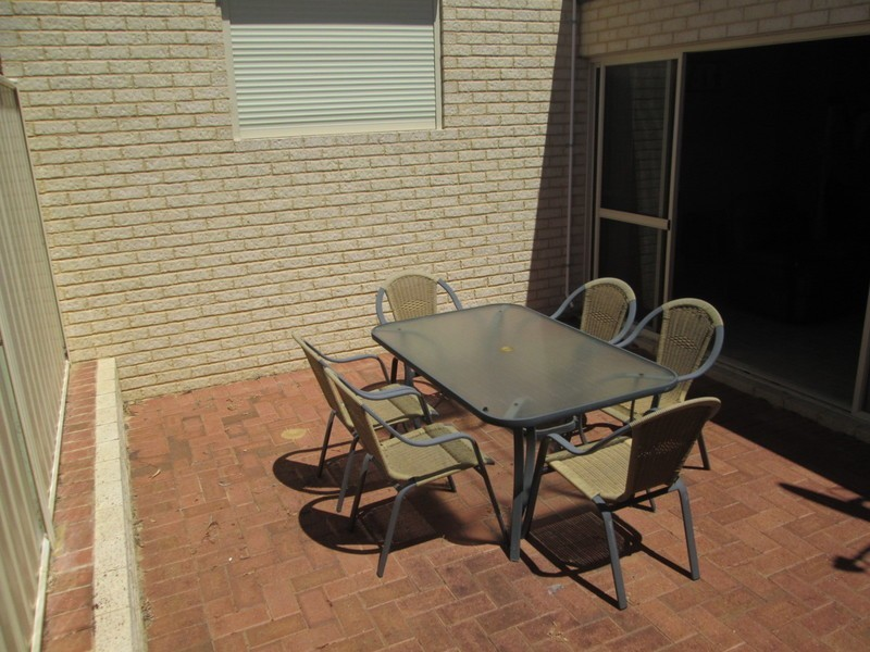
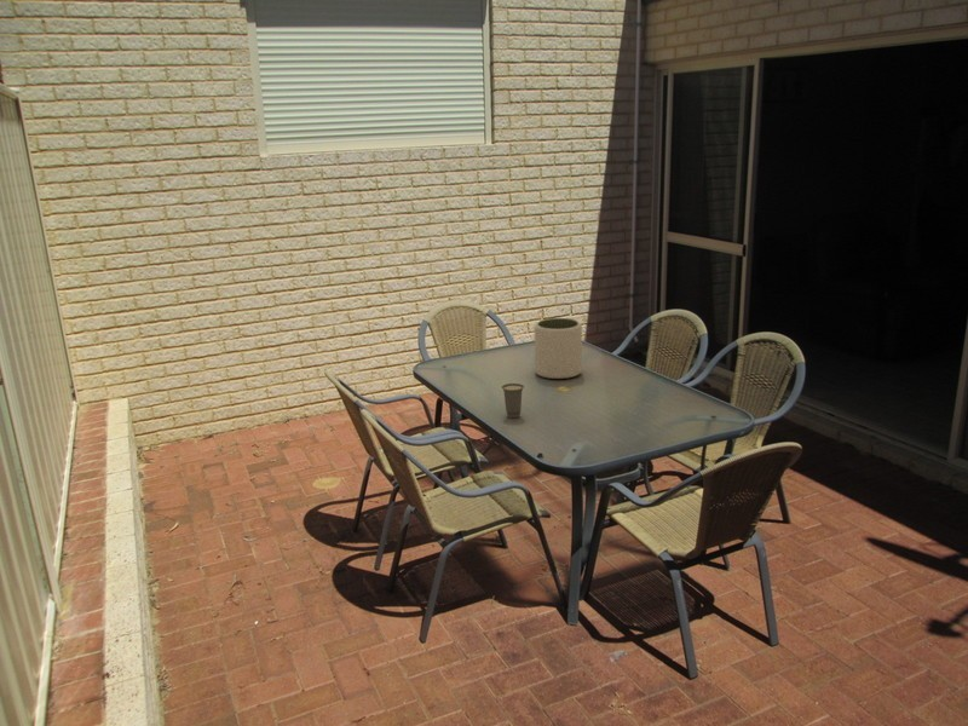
+ cup (513, 401)
+ plant pot (558, 347)
